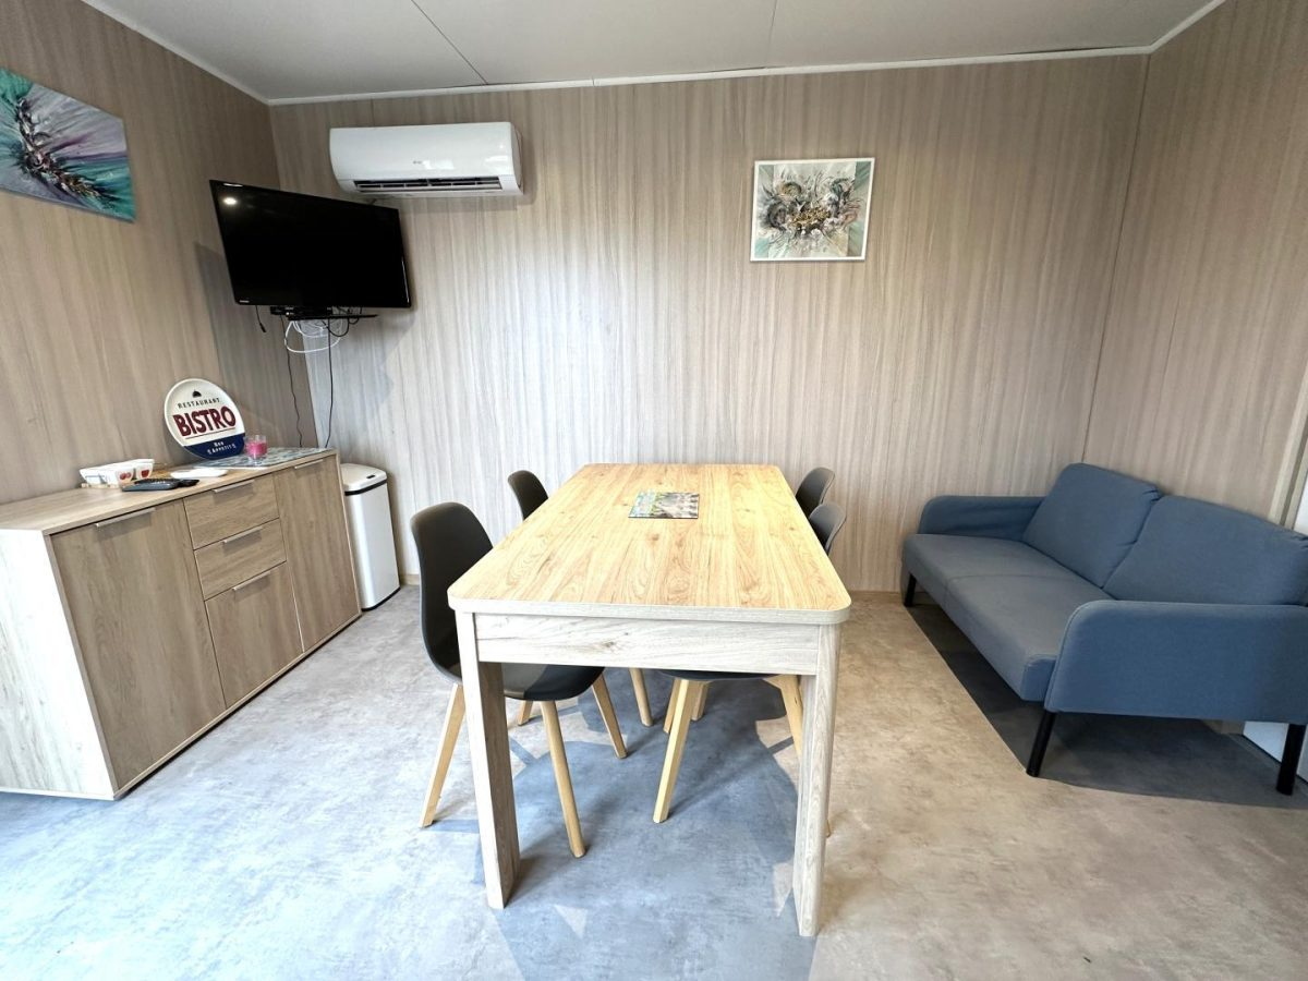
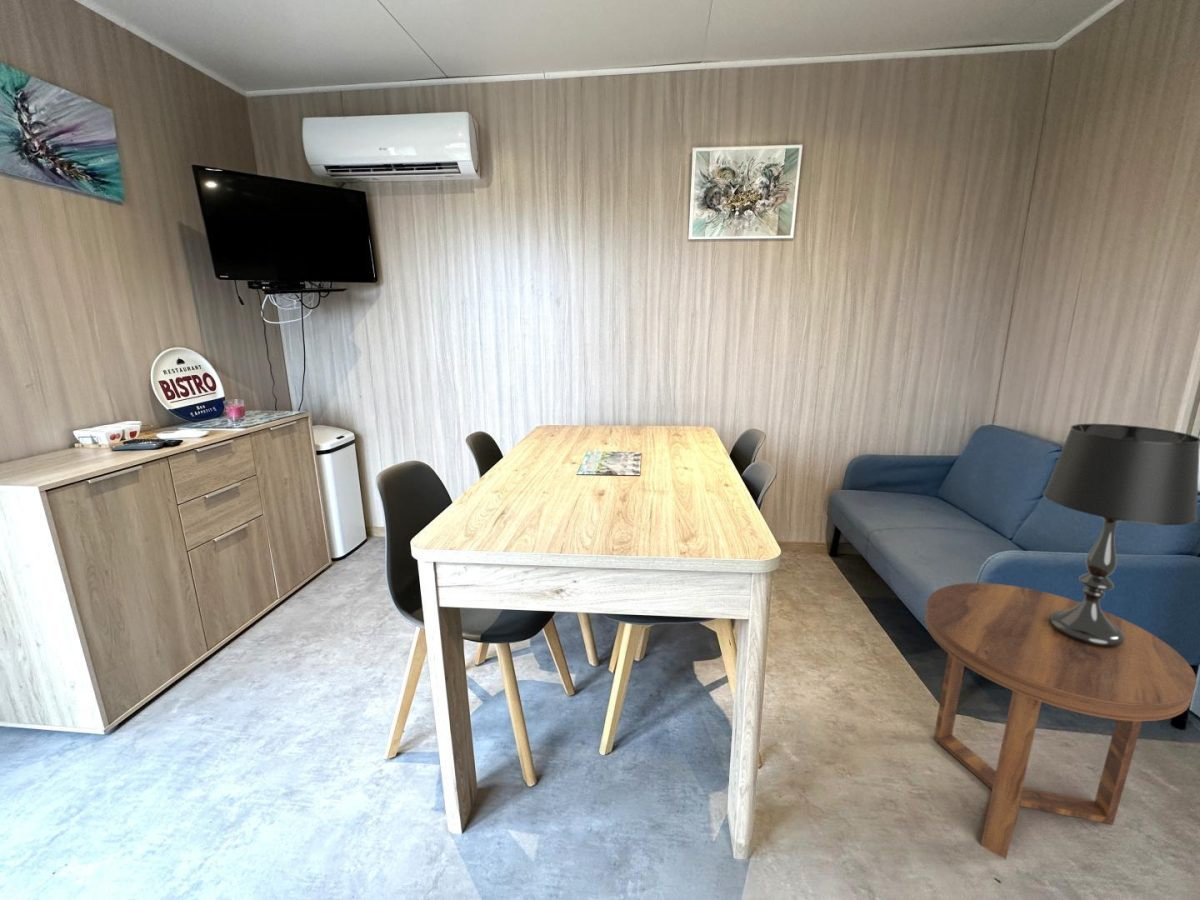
+ side table (1026, 717)
+ table lamp (1107, 536)
